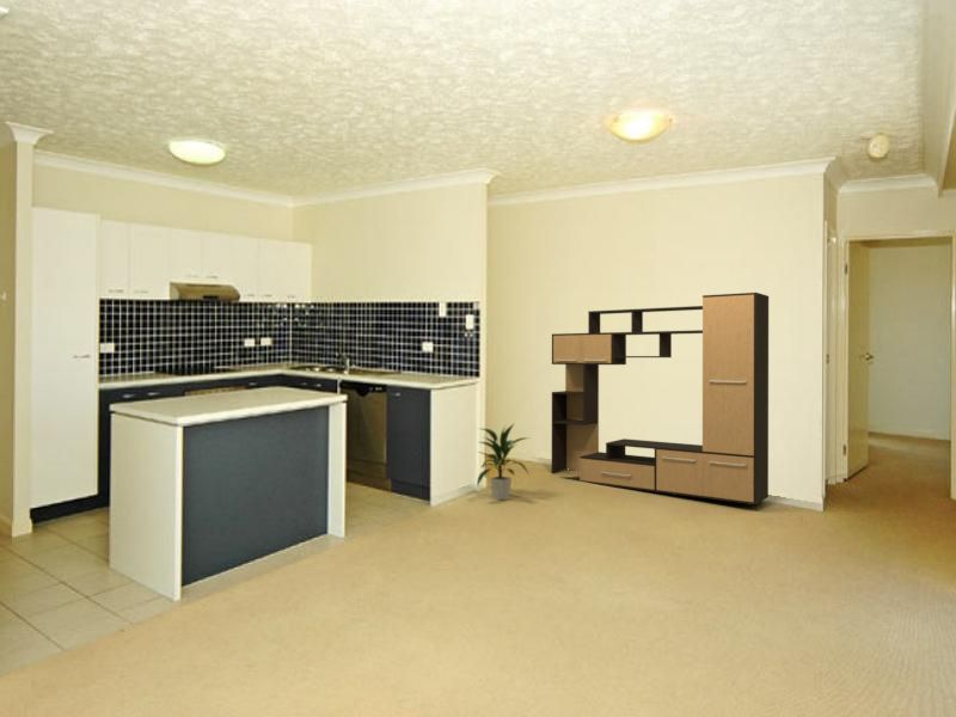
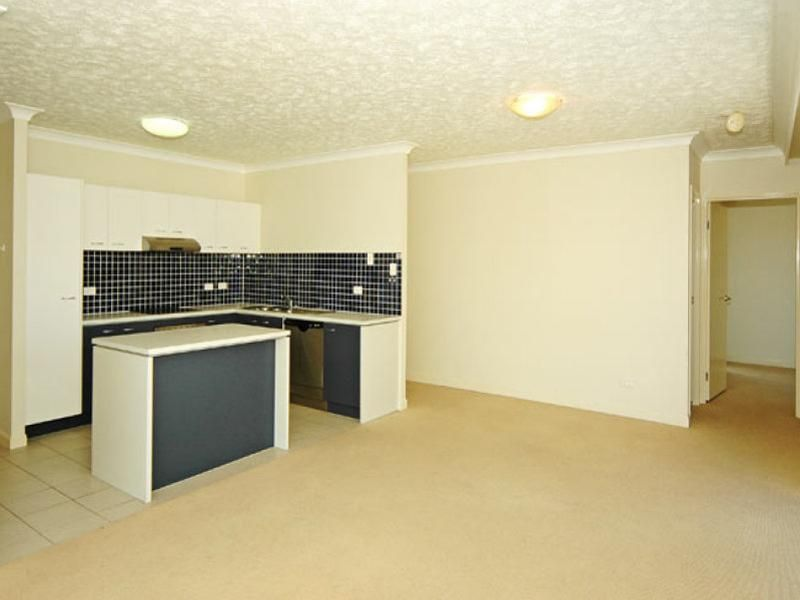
- media console (646, 356)
- indoor plant (497, 460)
